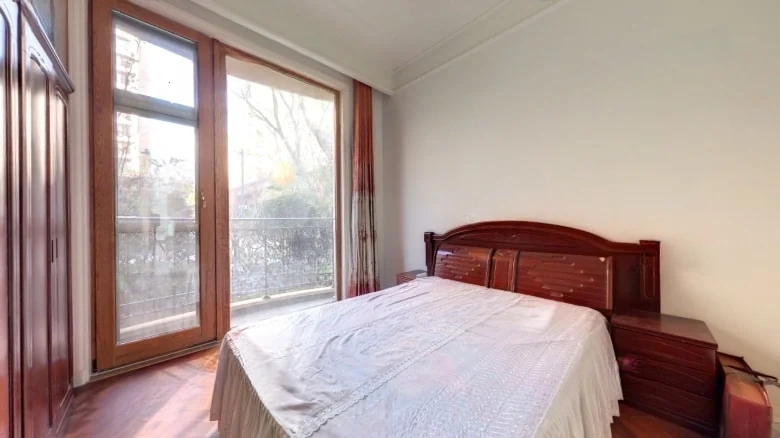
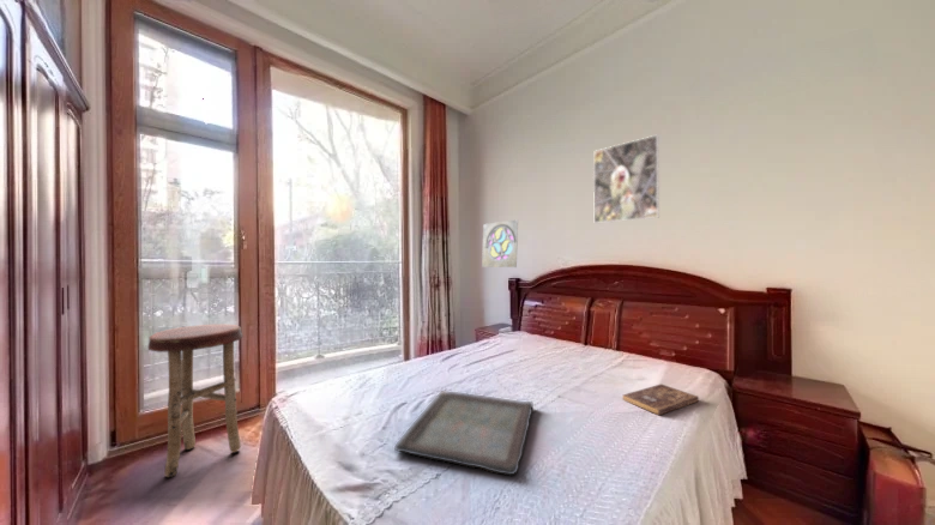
+ serving tray (470, 423)
+ stool (198, 393)
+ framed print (623, 182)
+ wall ornament (499, 245)
+ bible (660, 397)
